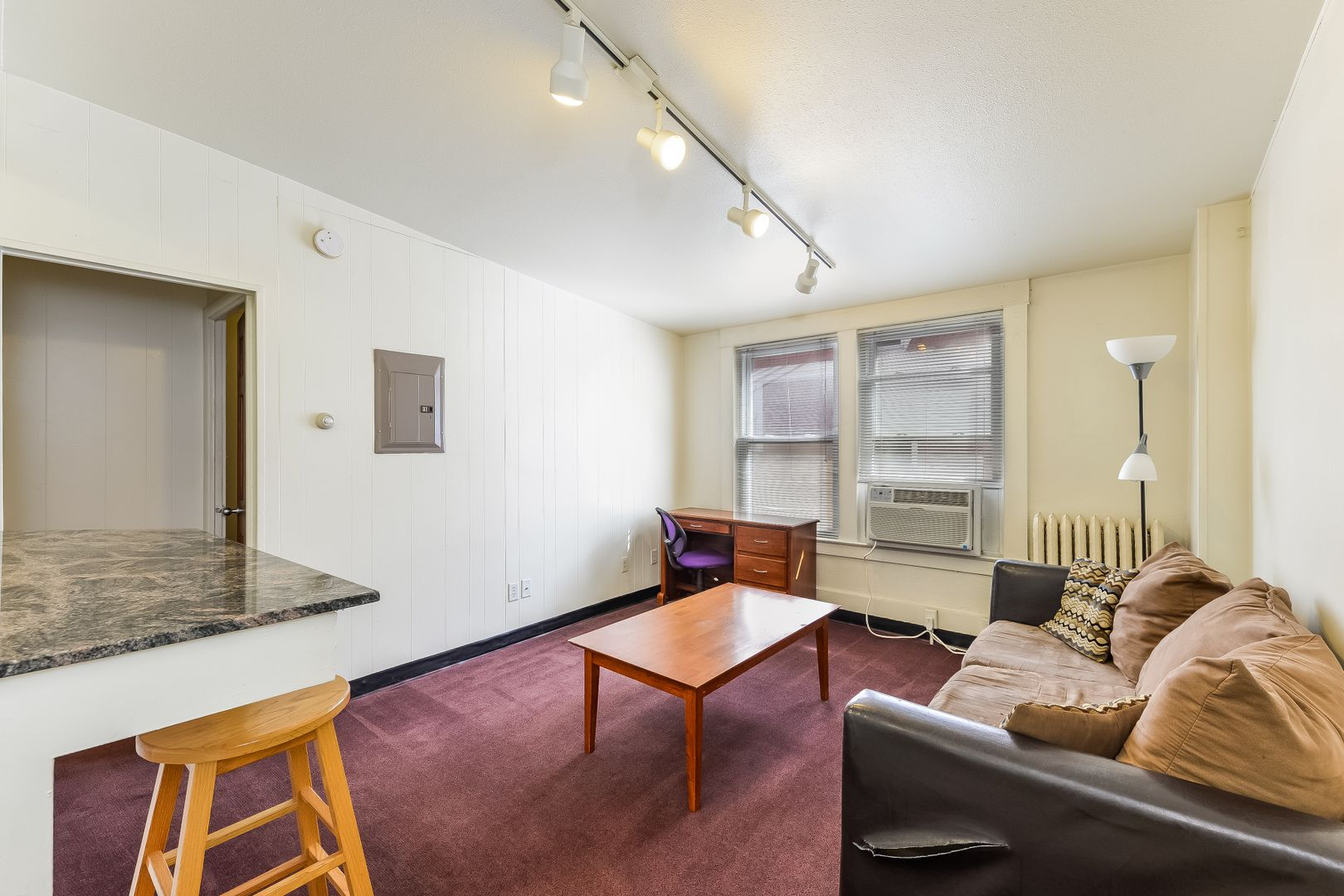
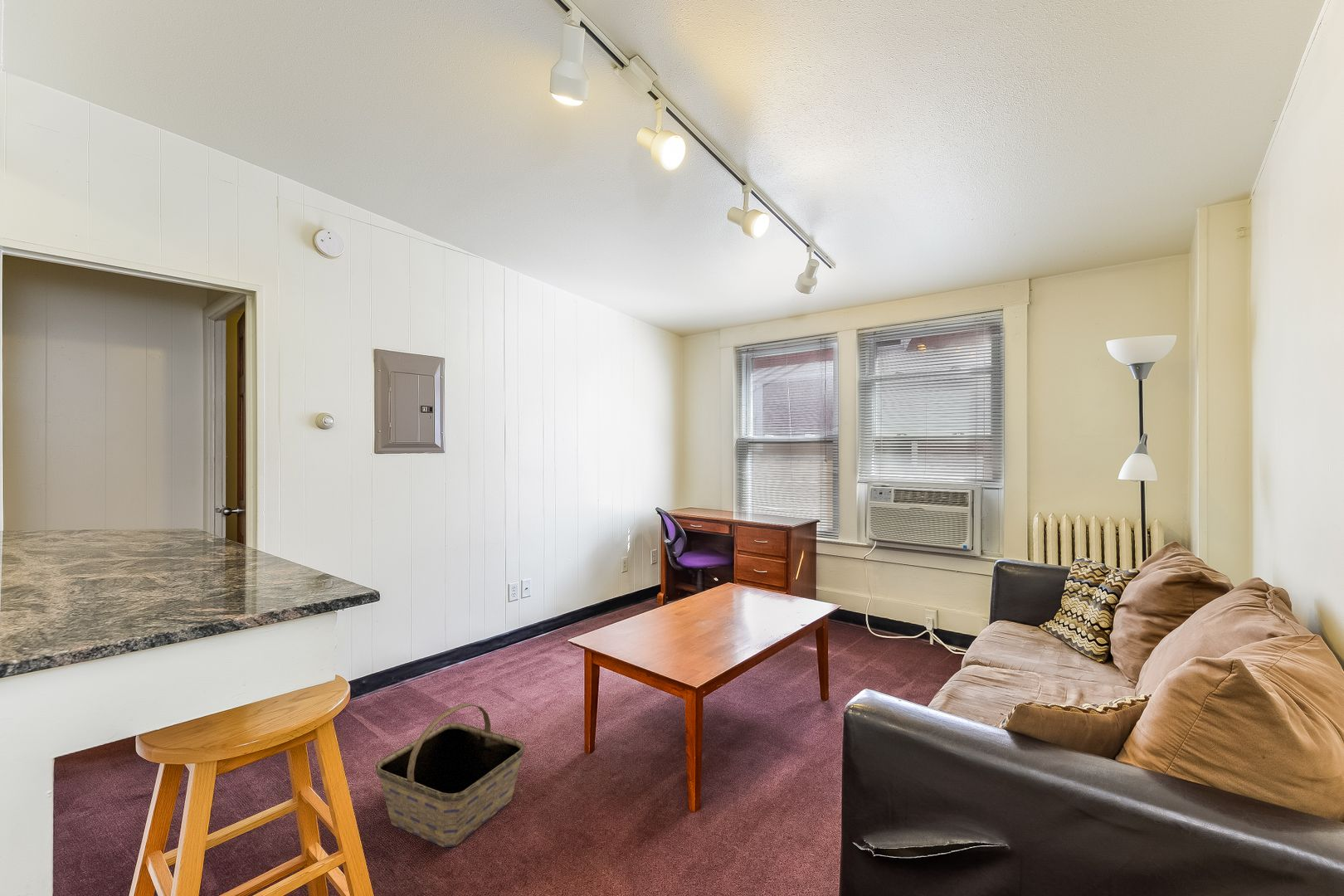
+ basket (452, 759)
